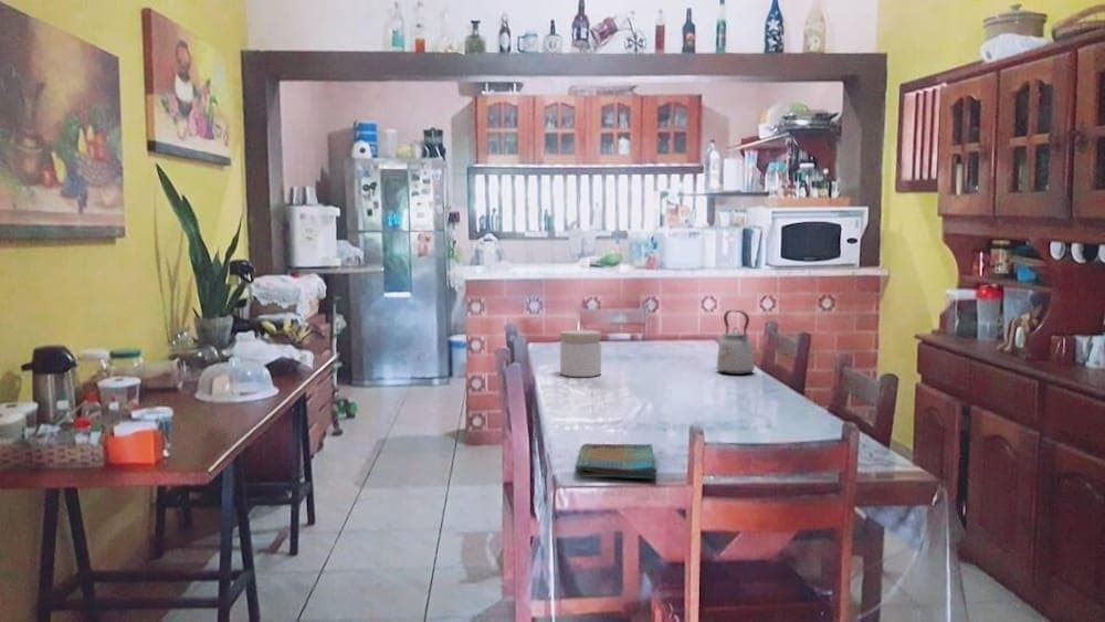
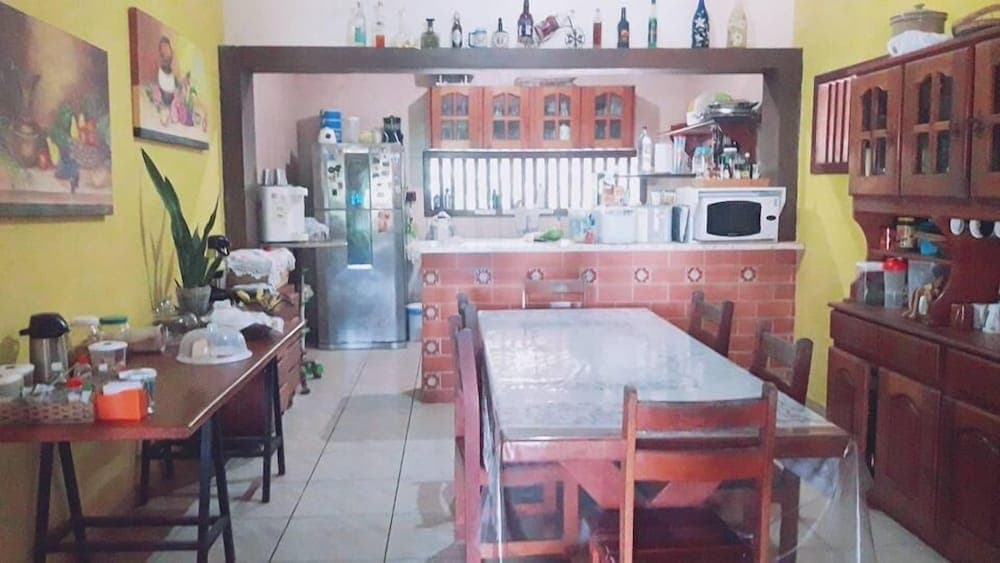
- dish towel (615, 457)
- kettle (730, 340)
- jar (580, 352)
